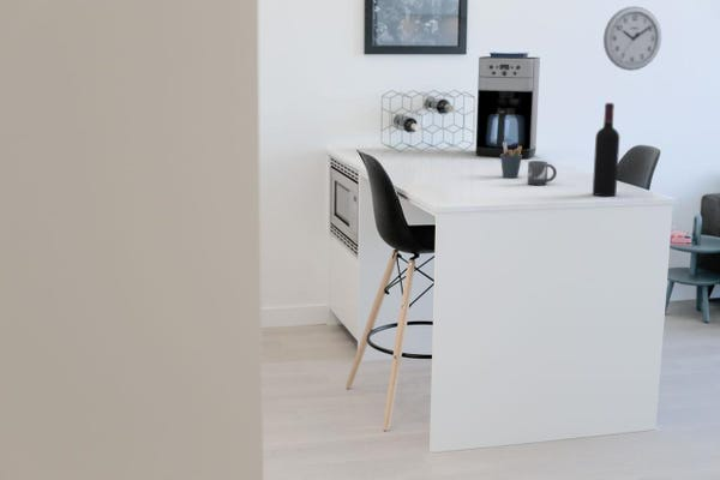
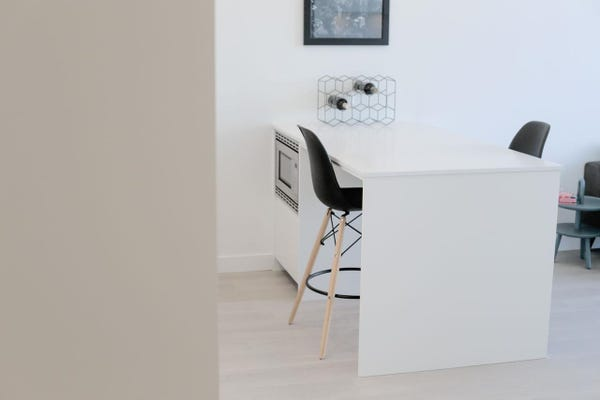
- wall clock (632, 38)
- coffee maker (506, 104)
- wine bottle (606, 149)
- pen holder (511, 160)
- mug (541, 173)
